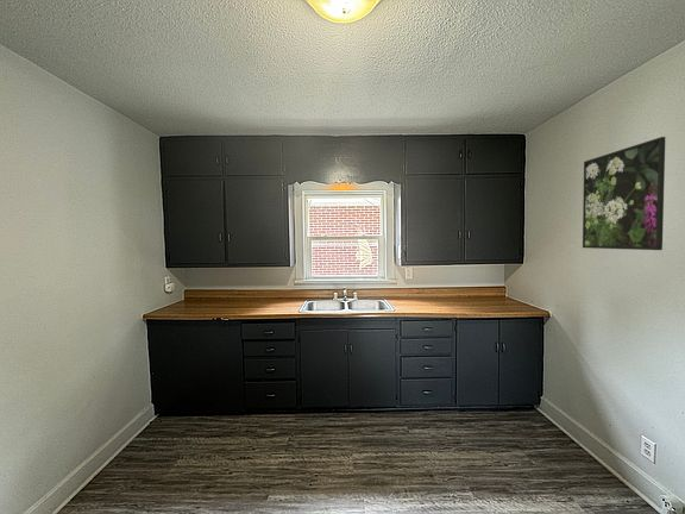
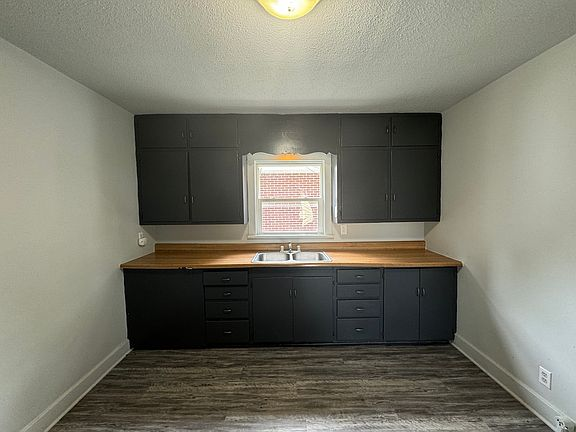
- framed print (617, 200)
